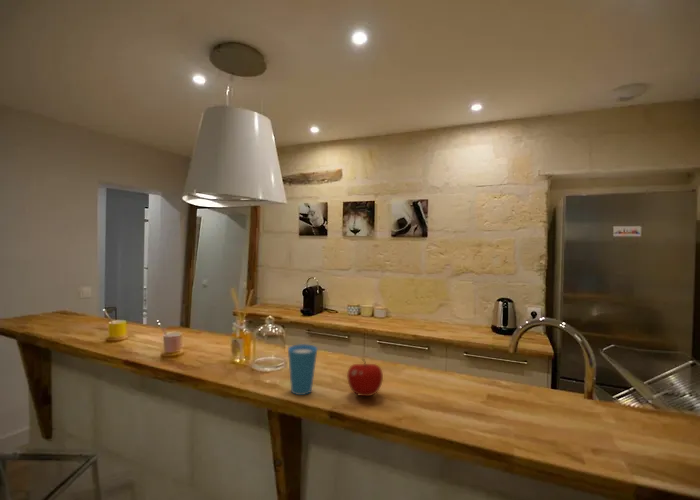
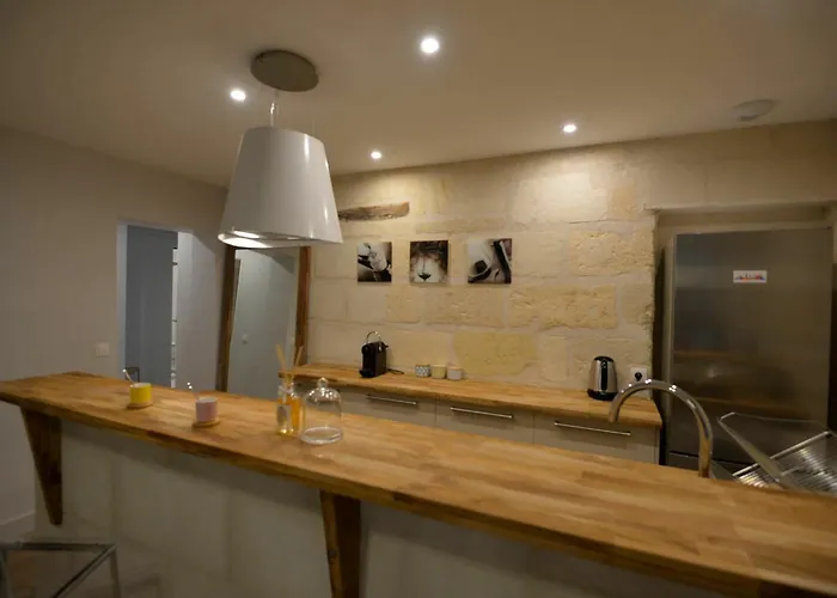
- cup (302, 369)
- fruit (365, 376)
